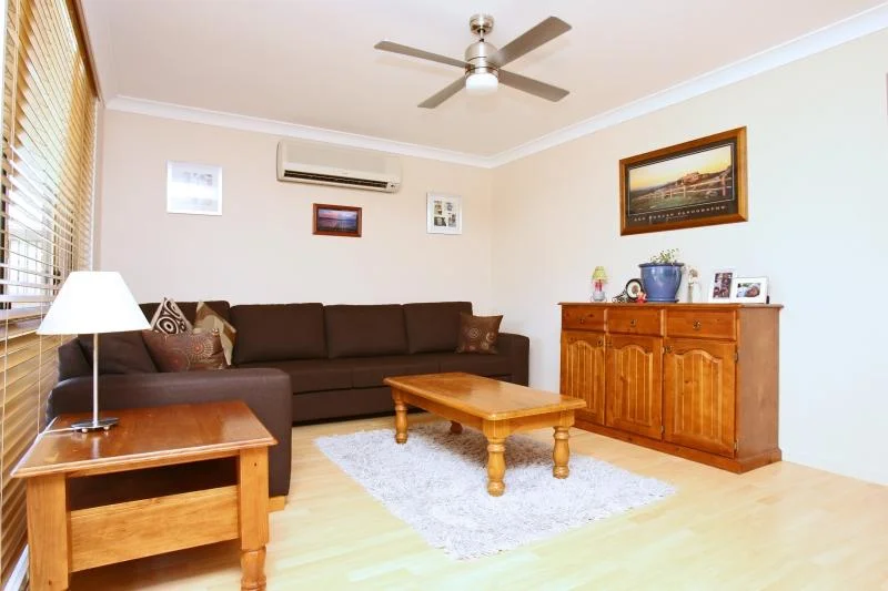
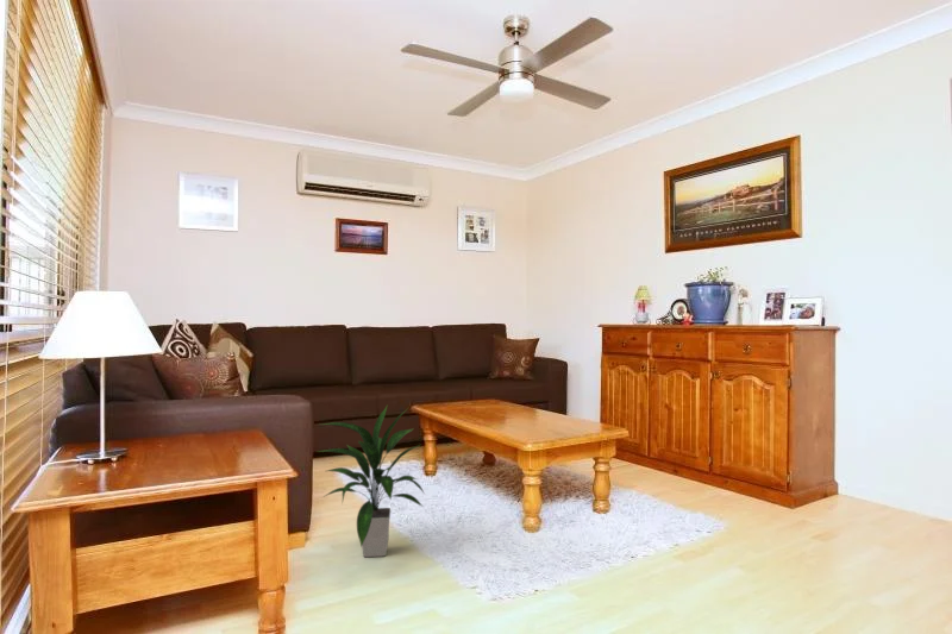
+ indoor plant (372, 479)
